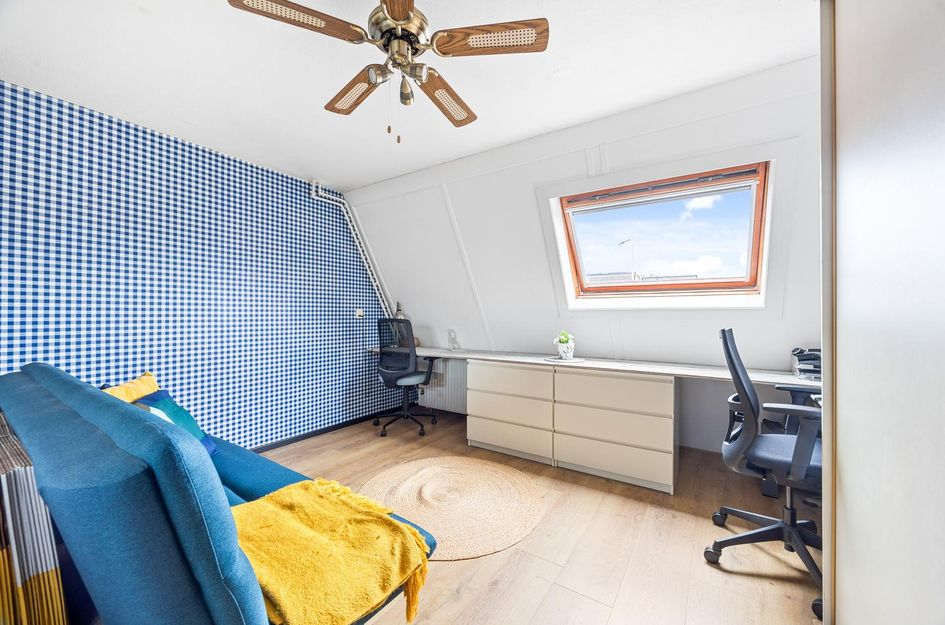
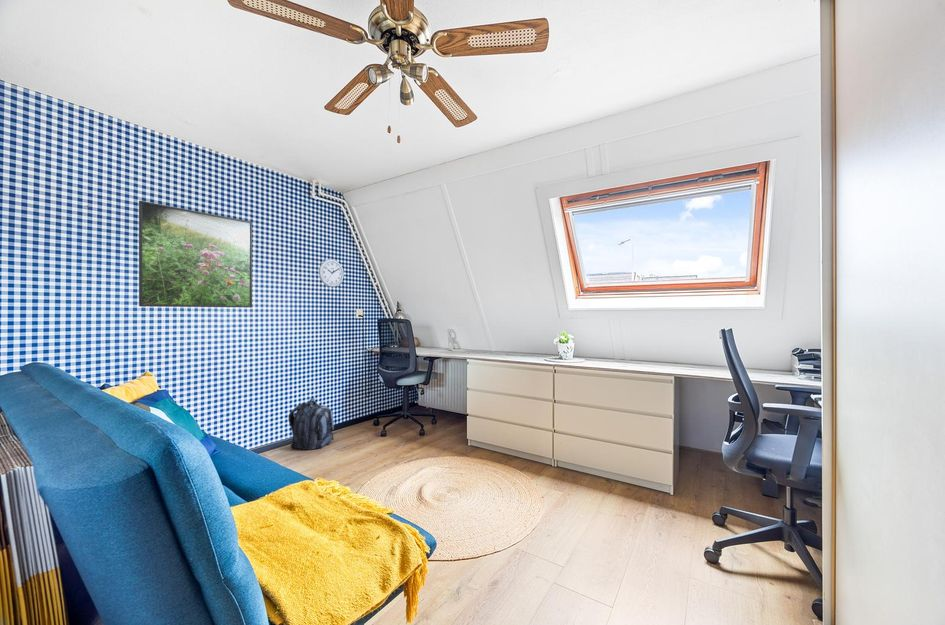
+ backpack (311, 421)
+ wall clock (332, 273)
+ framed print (201, 259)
